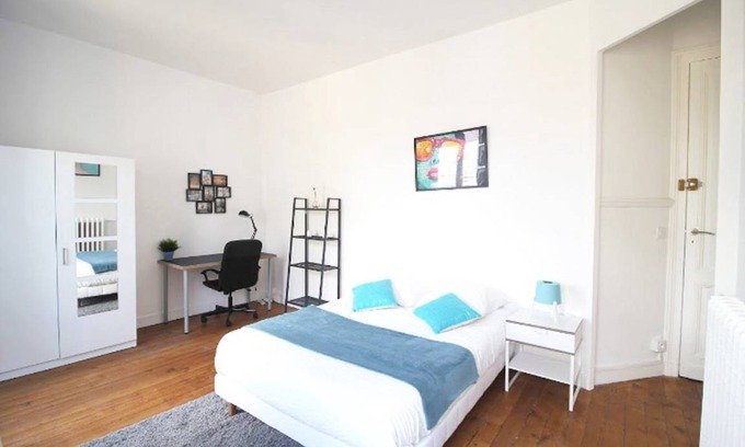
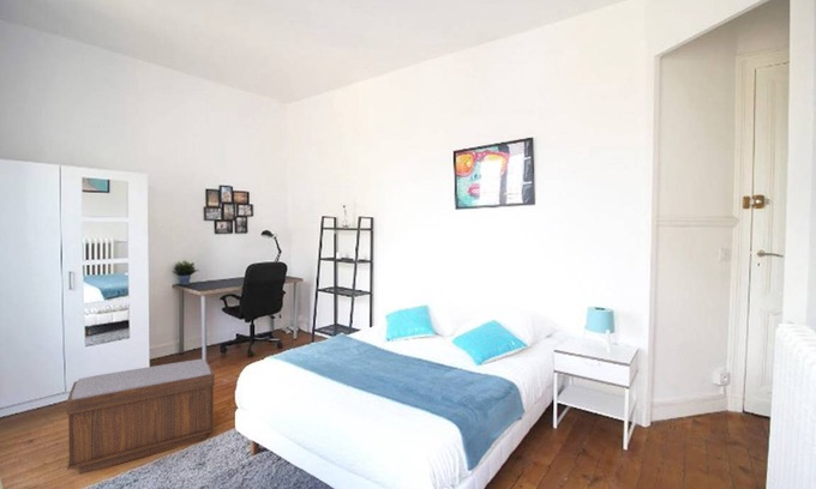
+ bench (146, 409)
